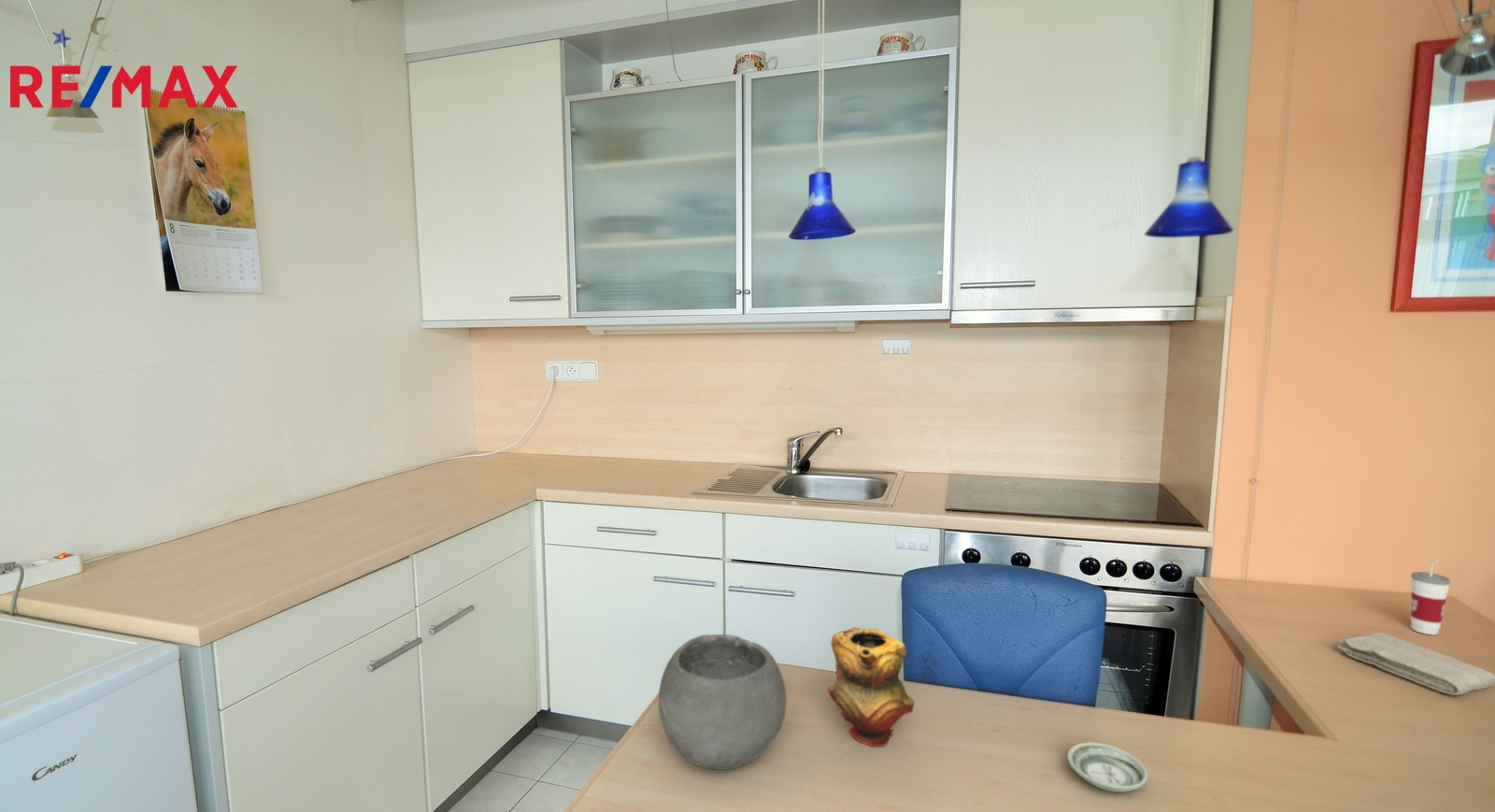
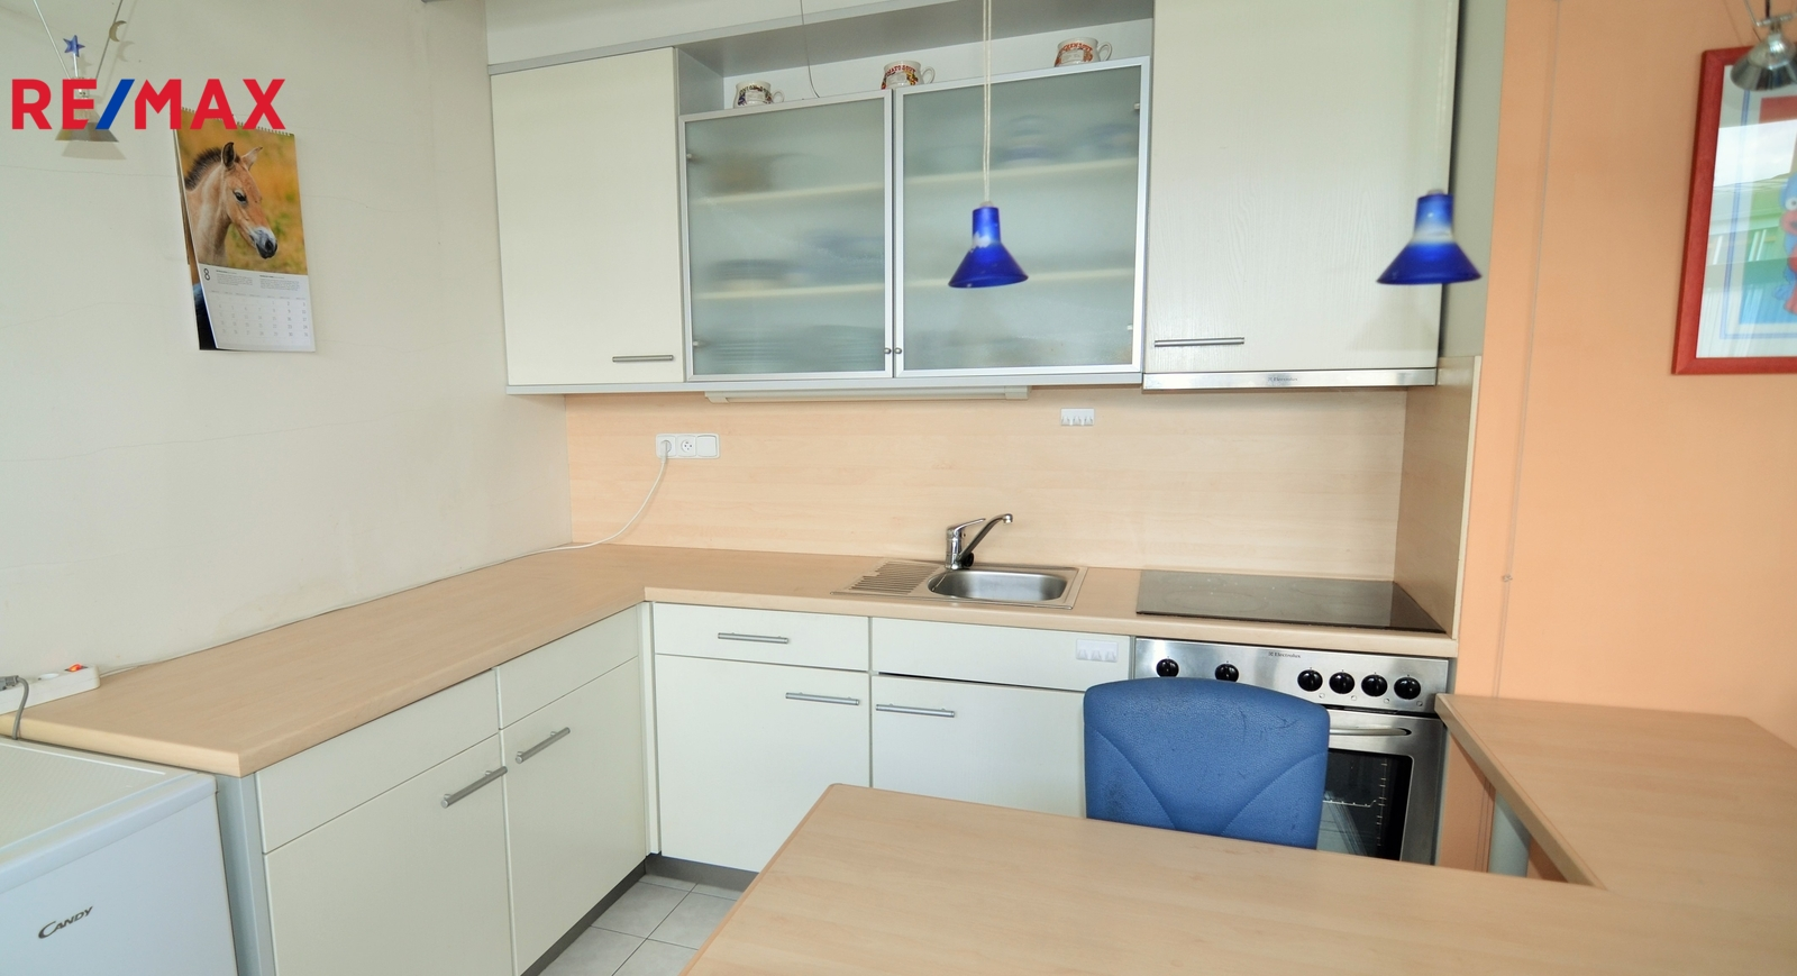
- bowl (722, 703)
- washcloth (1413, 660)
- cup (1429, 593)
- teapot (871, 677)
- saucer (1106, 771)
